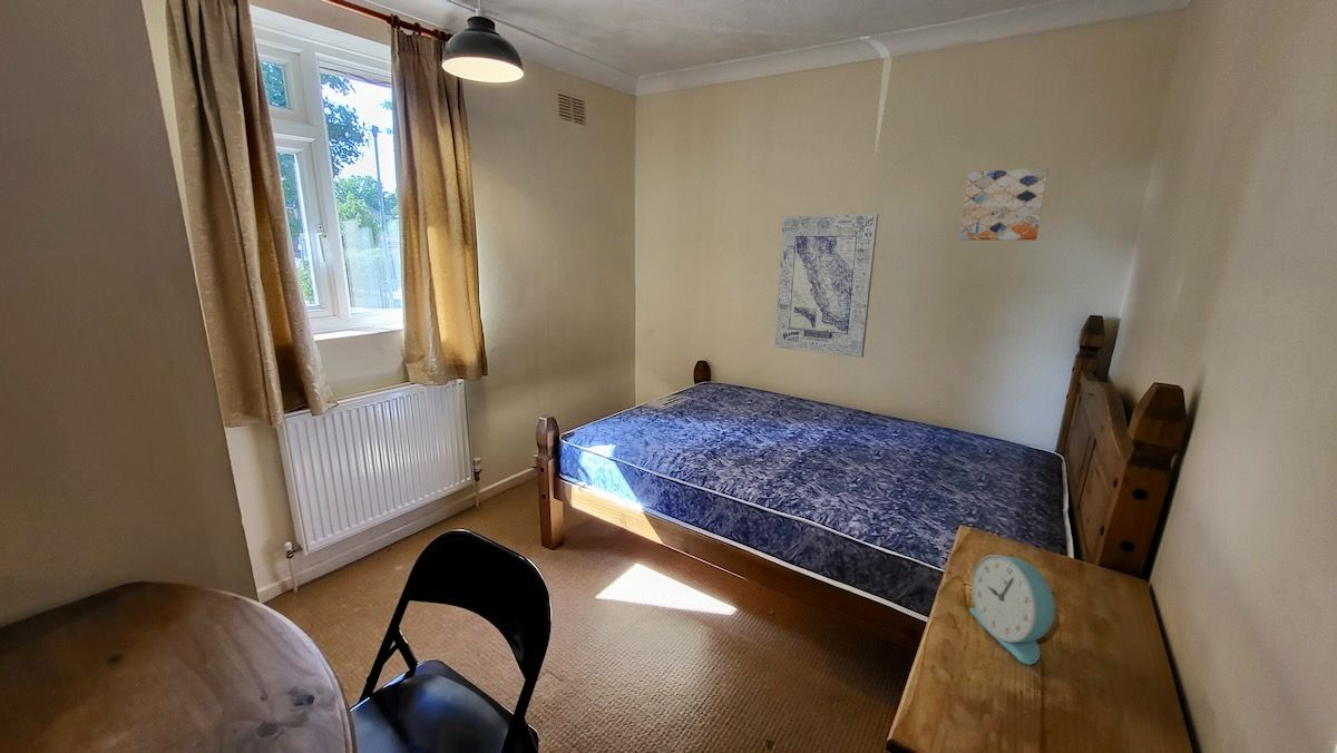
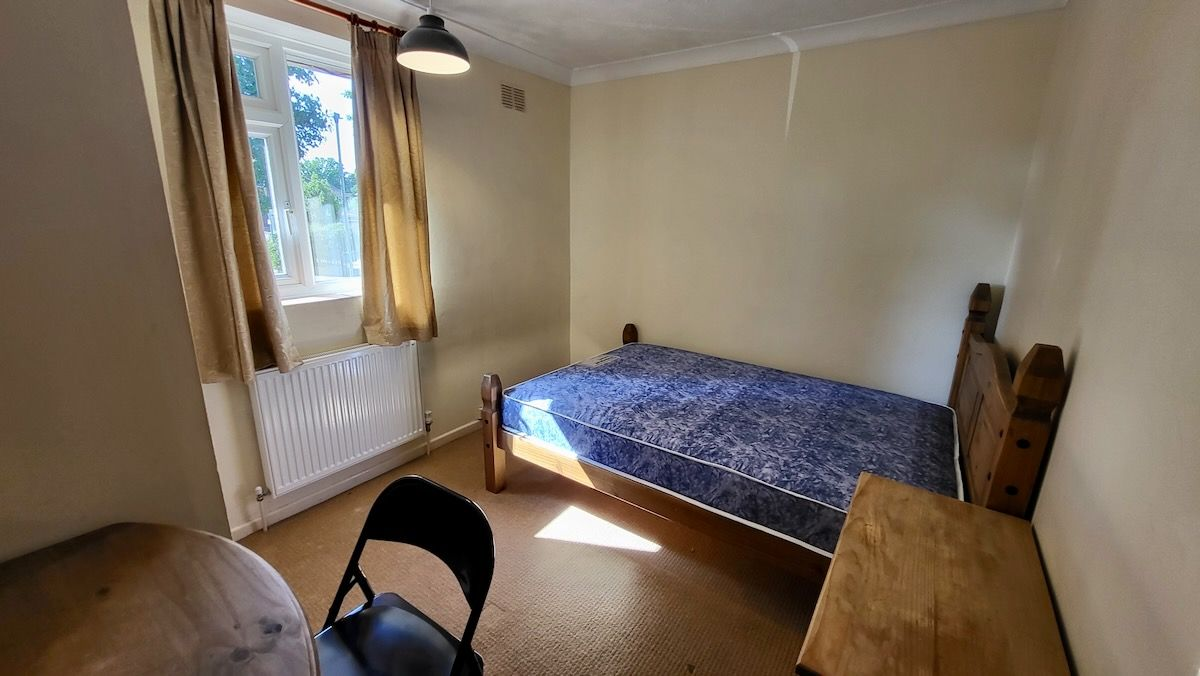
- alarm clock (1015, 597)
- wall art (1002, 205)
- wall art (822, 285)
